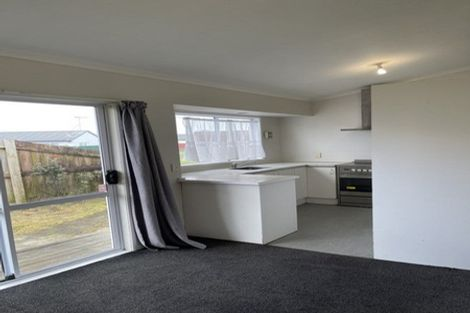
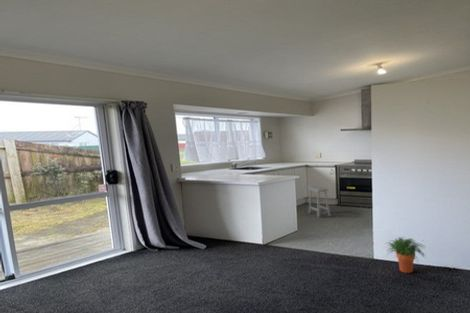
+ potted plant (405, 254)
+ stool (318, 201)
